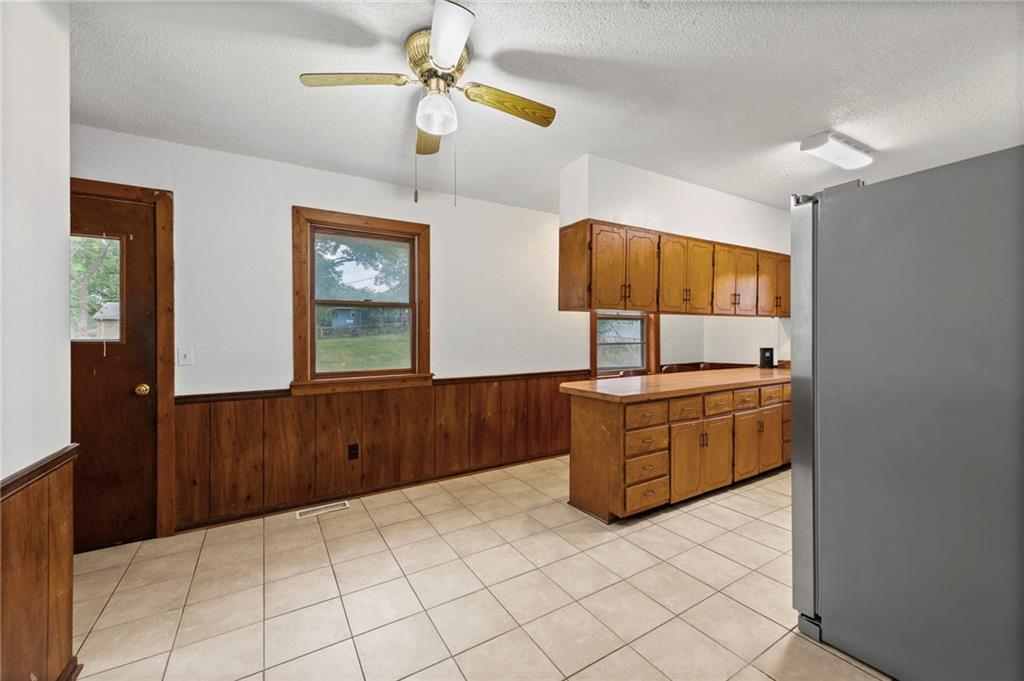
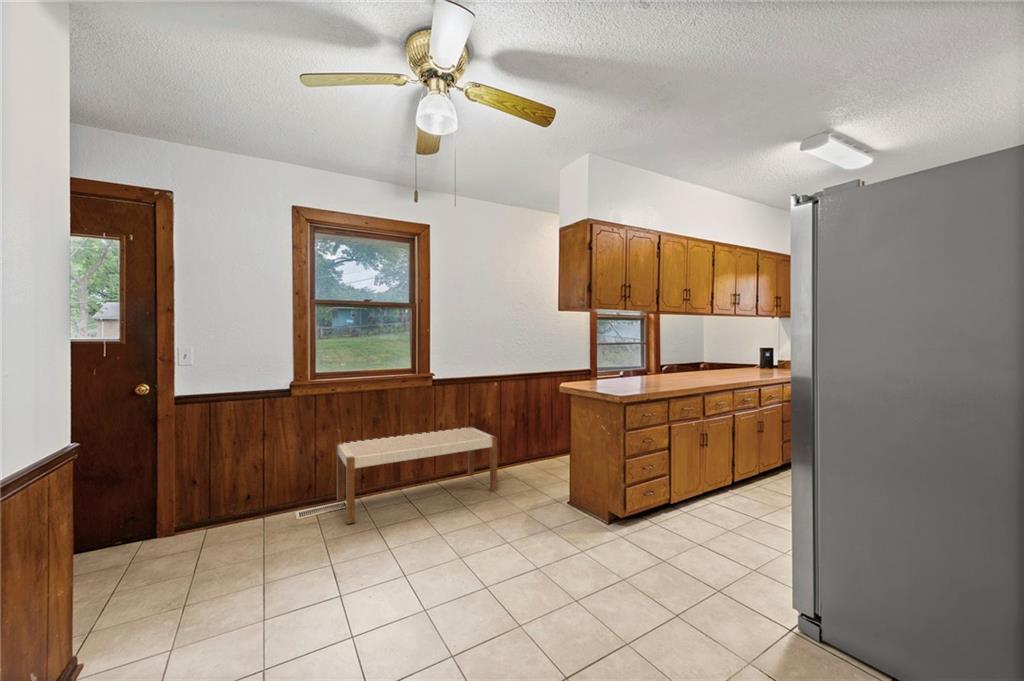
+ bench (417, 458)
